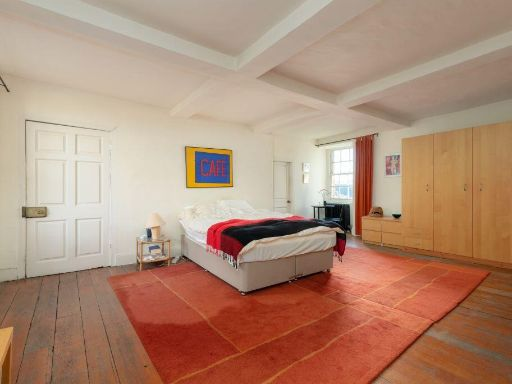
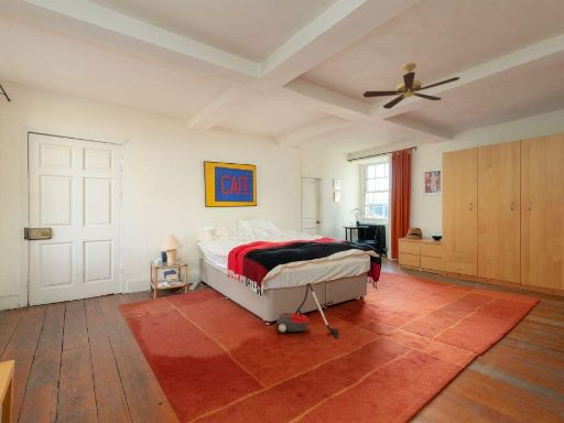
+ vacuum cleaner (302, 305)
+ ceiling fan (408, 79)
